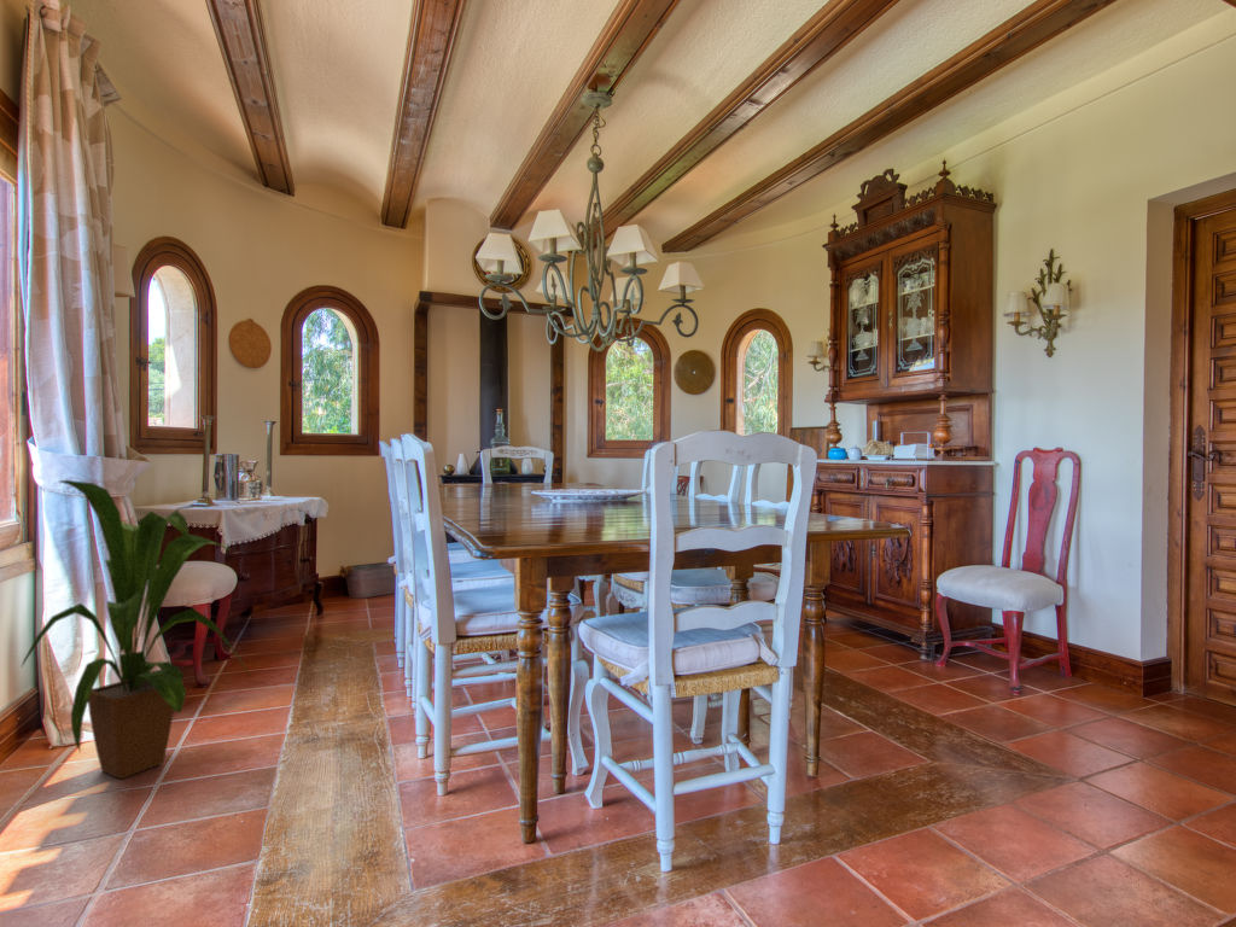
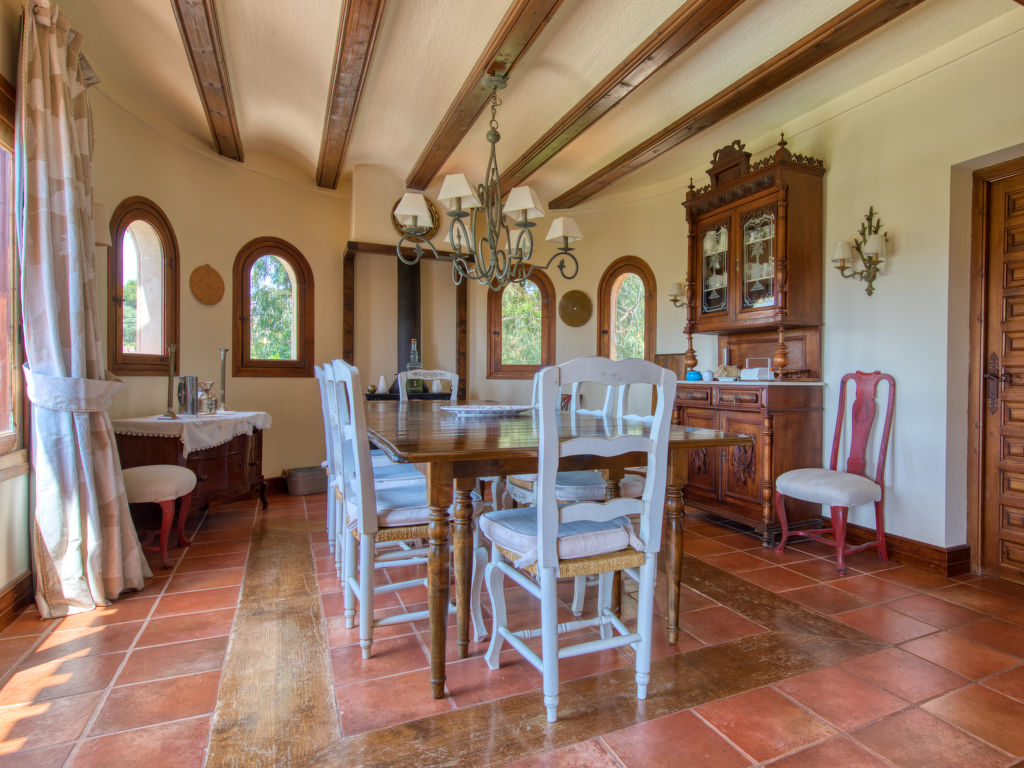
- house plant (156, 616)
